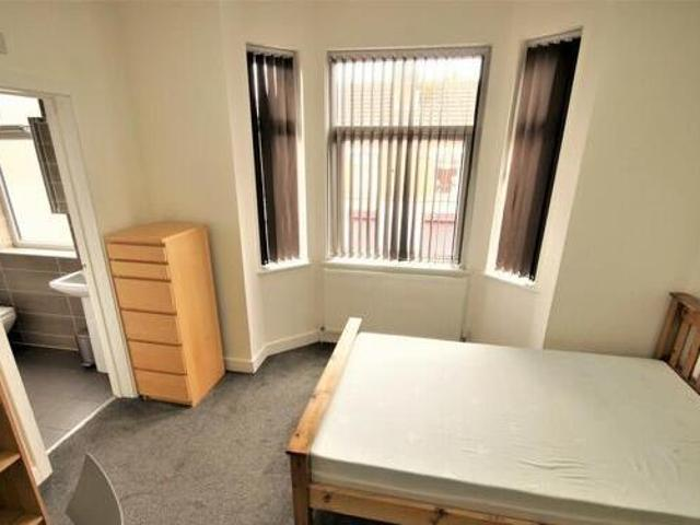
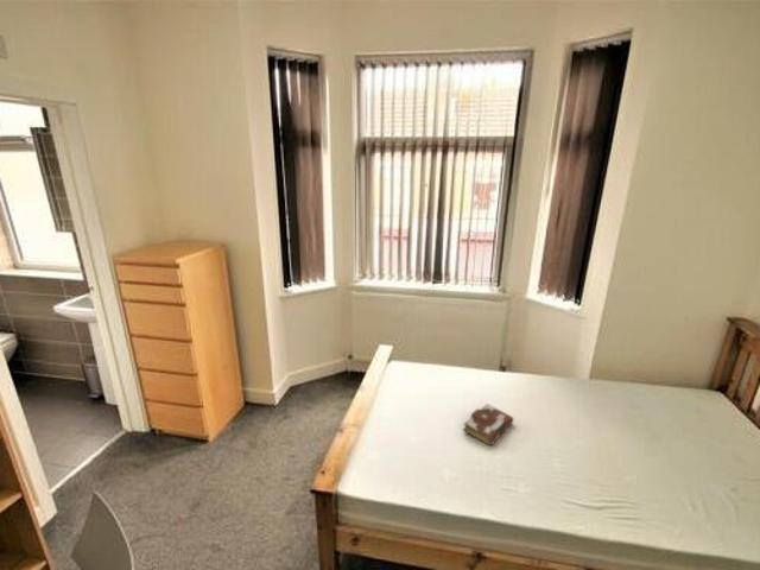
+ book (487, 422)
